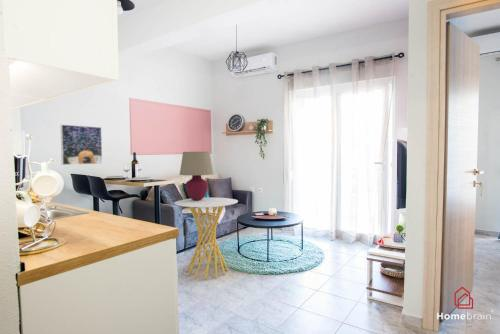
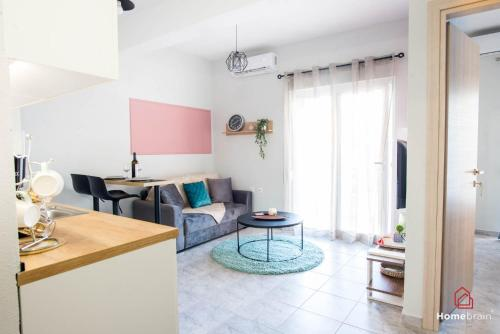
- side table (207, 236)
- table lamp (196, 175)
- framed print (82, 145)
